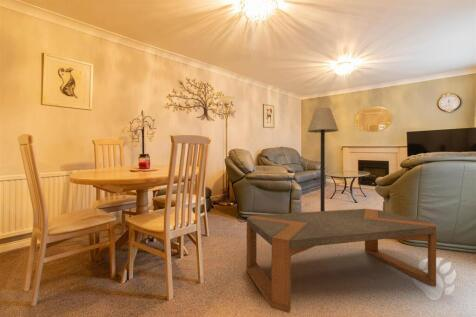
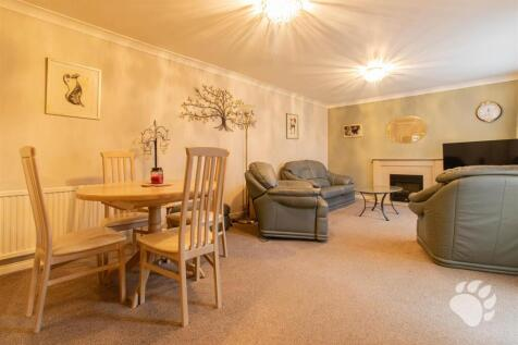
- coffee table (336, 243)
- floor lamp (322, 164)
